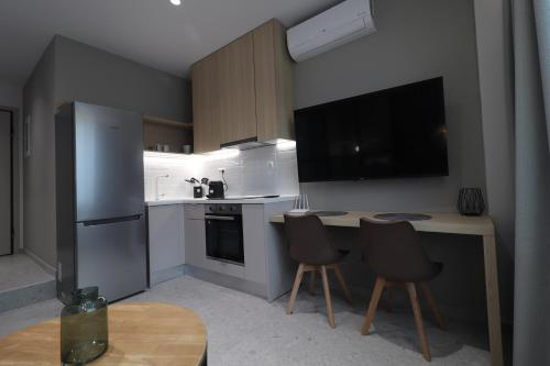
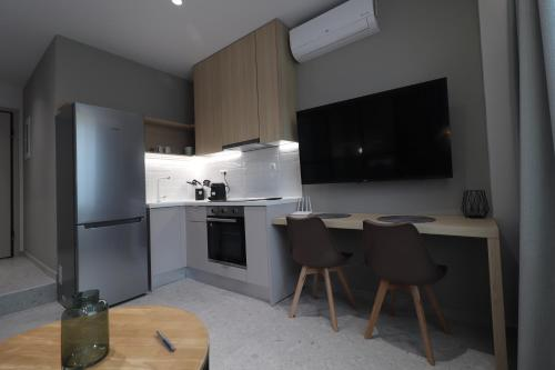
+ pen (164, 339)
